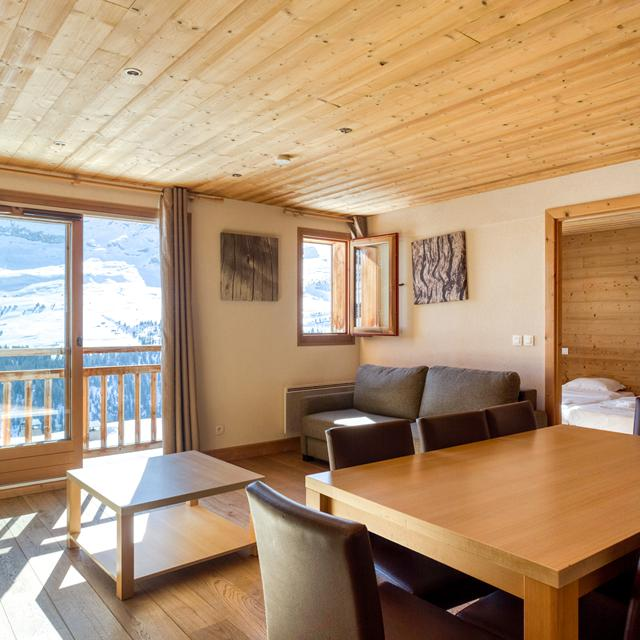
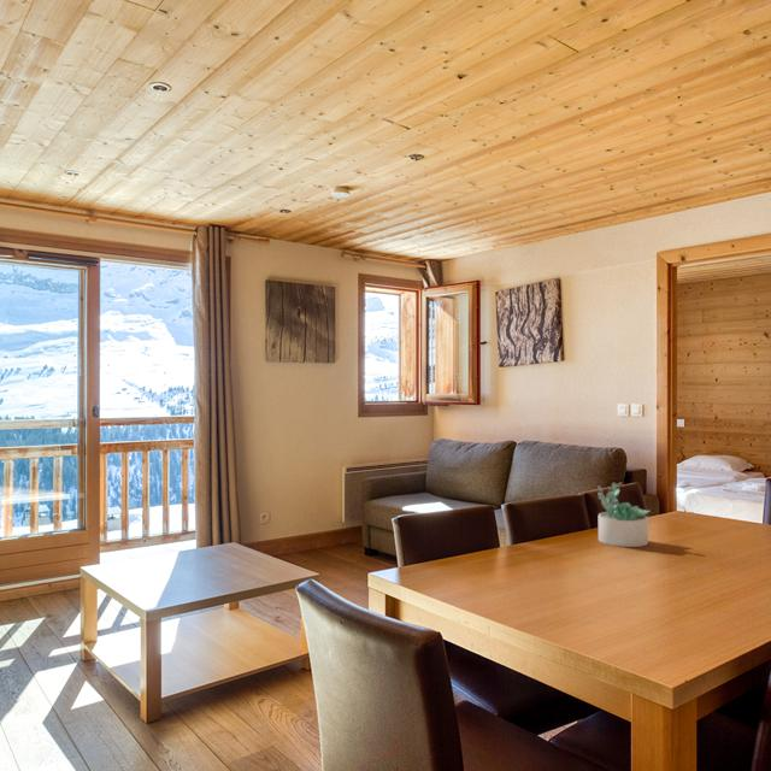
+ succulent plant (624, 511)
